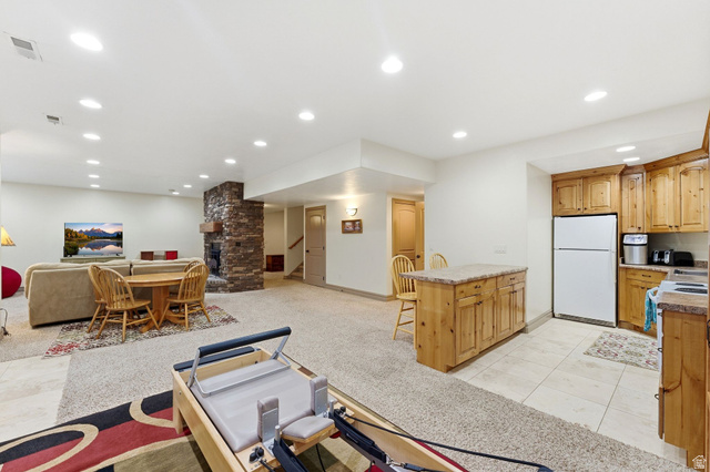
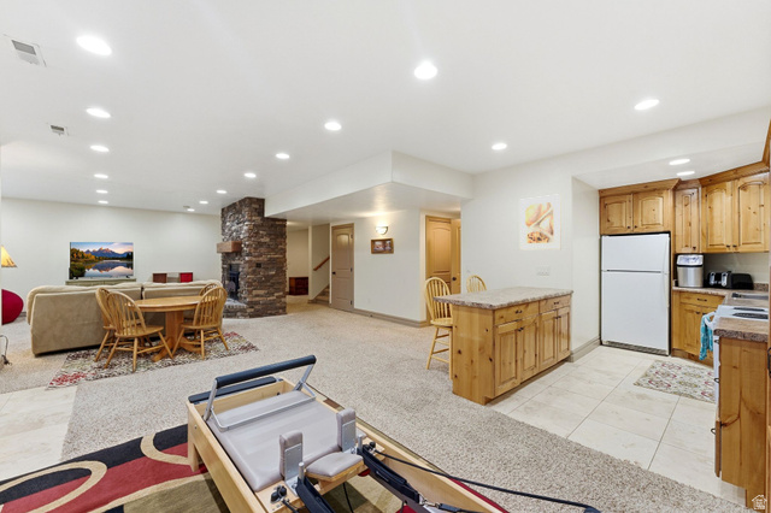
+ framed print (538, 223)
